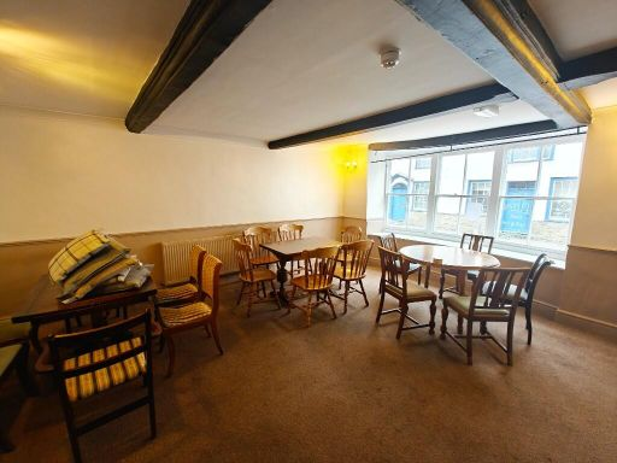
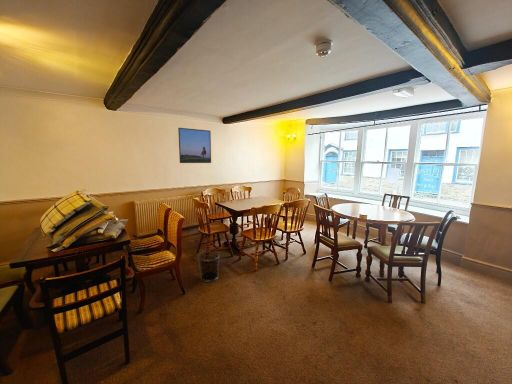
+ waste bin (209, 266)
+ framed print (195, 146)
